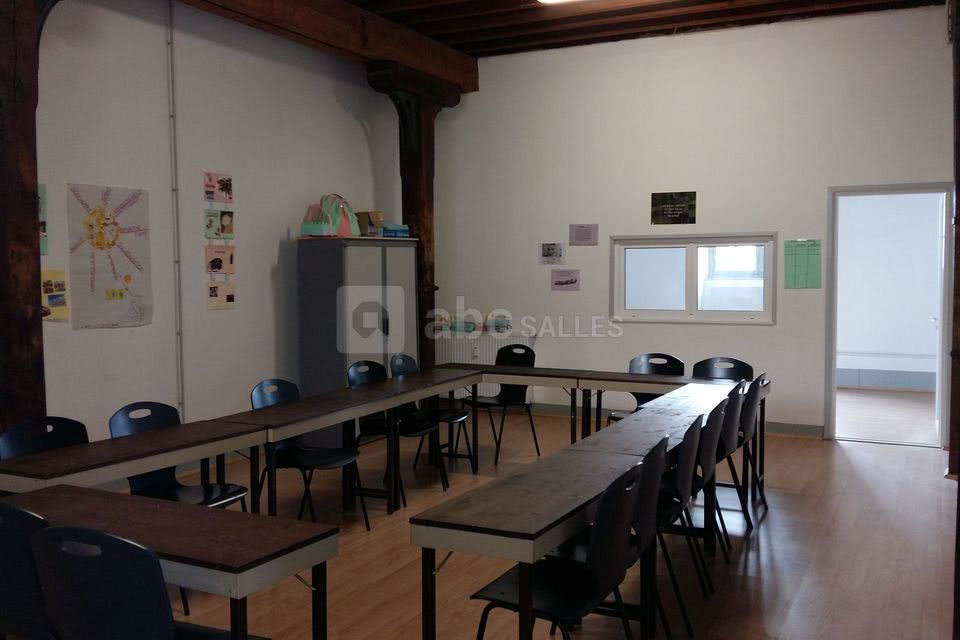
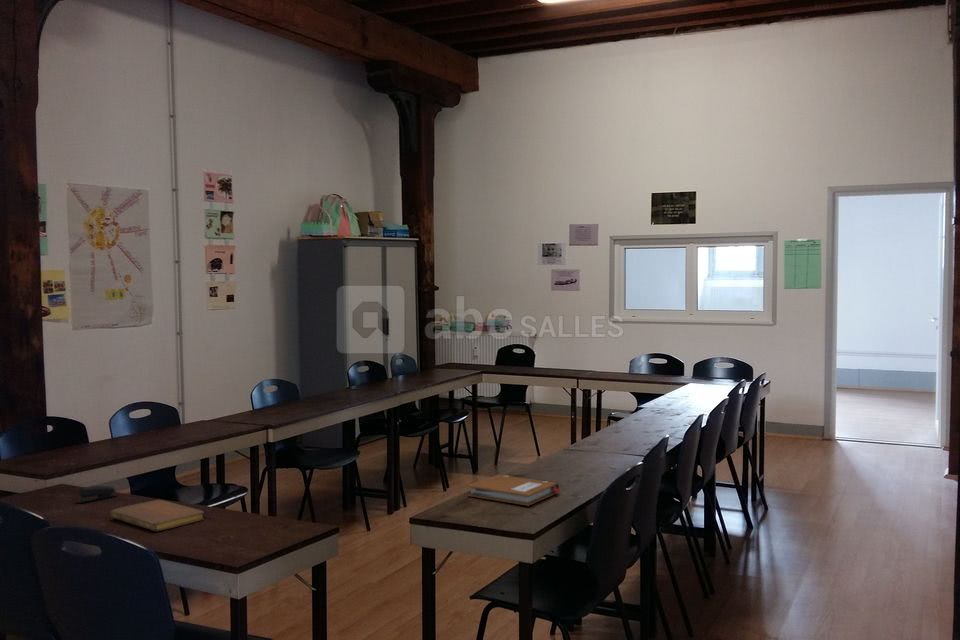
+ stapler (97, 491)
+ notebook (515, 489)
+ notebook (157, 514)
